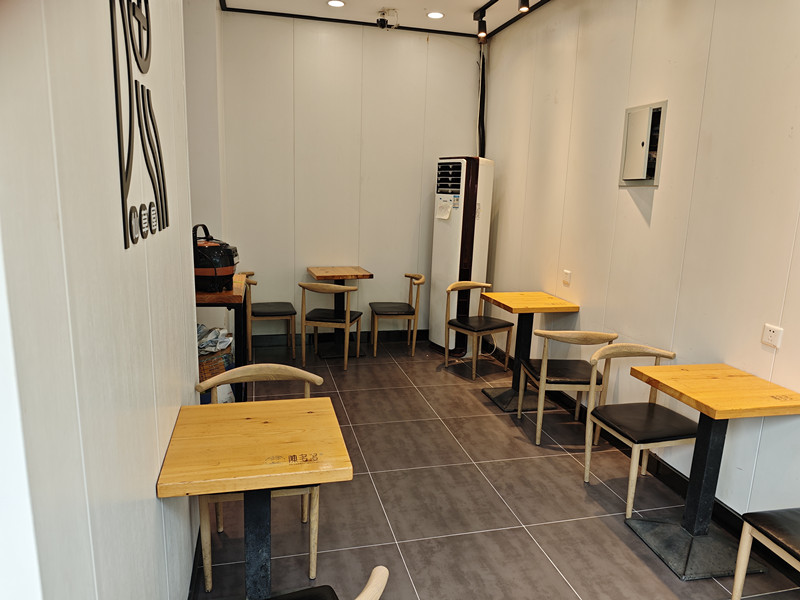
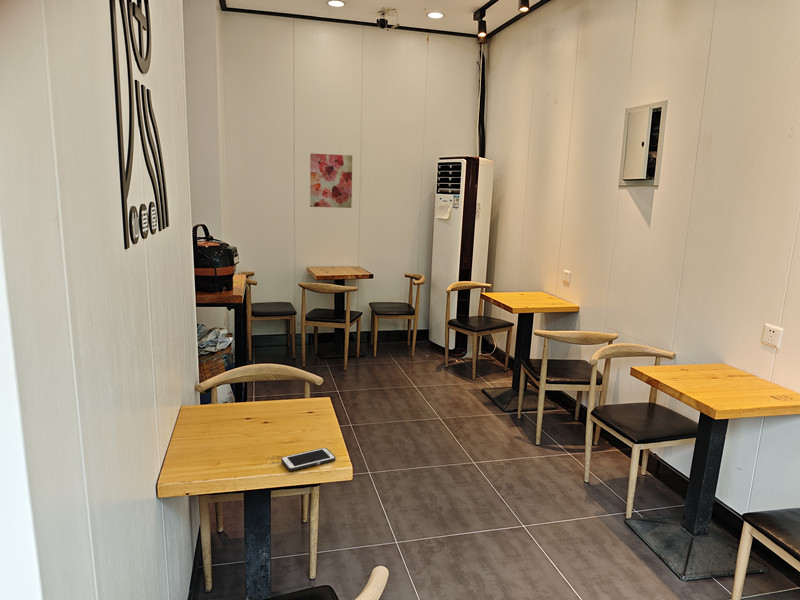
+ wall art (331, 181)
+ cell phone (308, 459)
